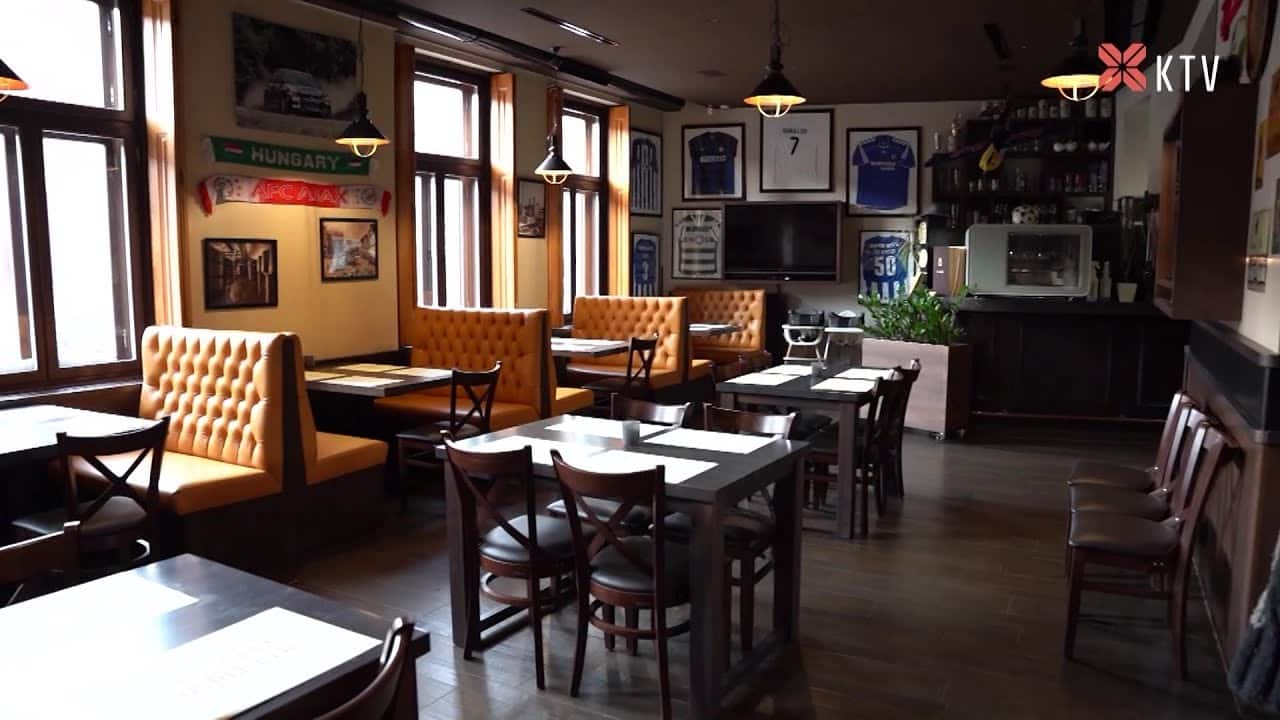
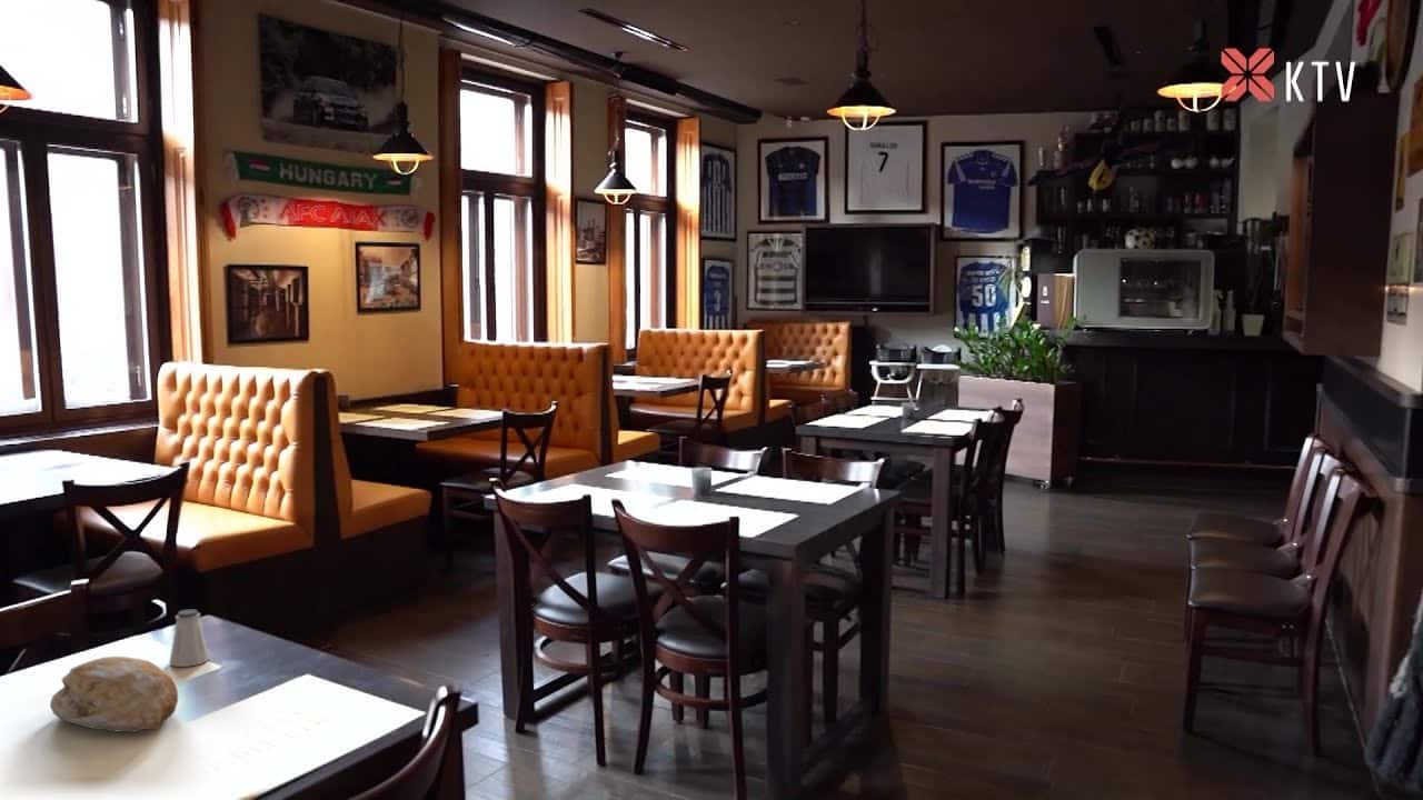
+ bread (121, 689)
+ saltshaker (188, 636)
